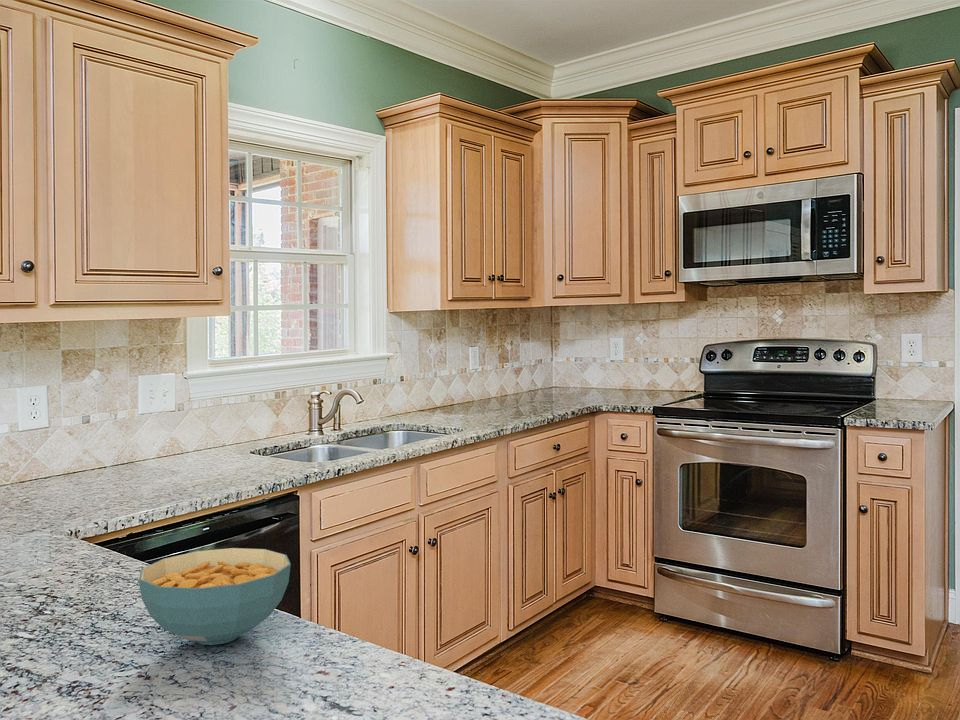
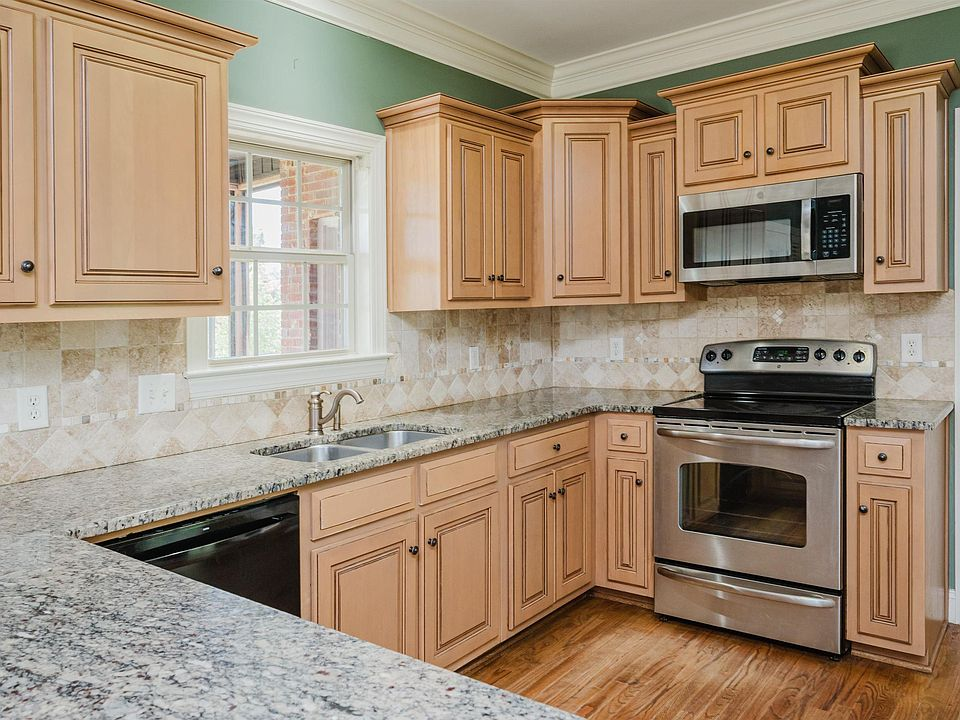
- cereal bowl (217, 601)
